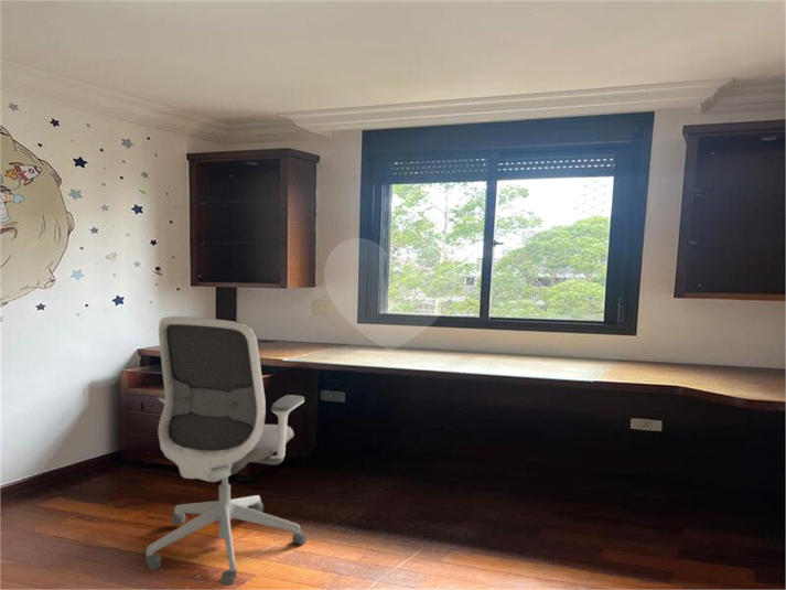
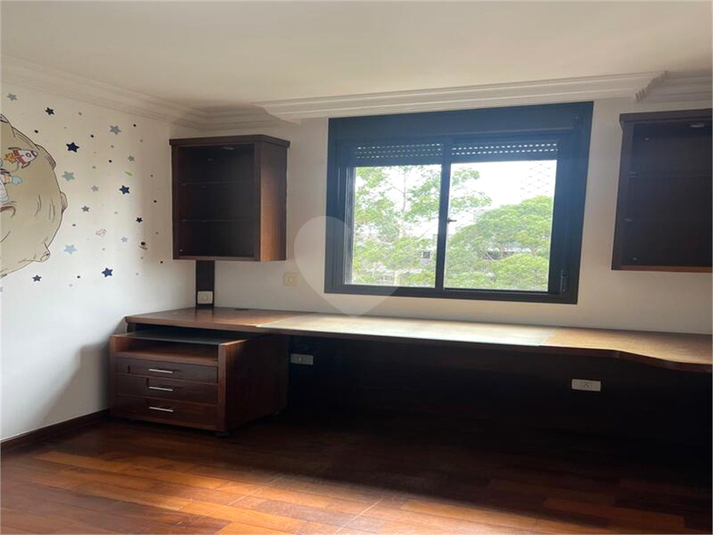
- office chair (220, 429)
